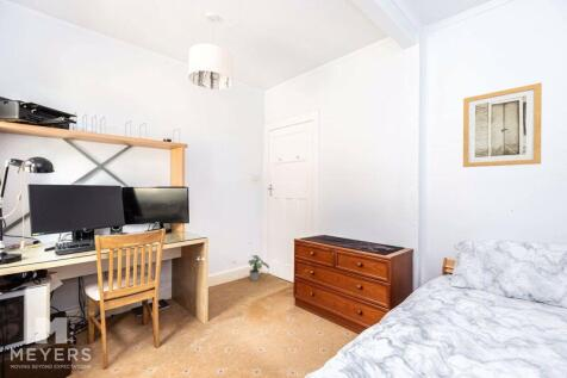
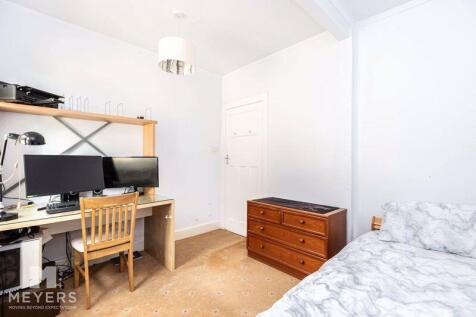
- potted plant (256, 267)
- wall art (499, 128)
